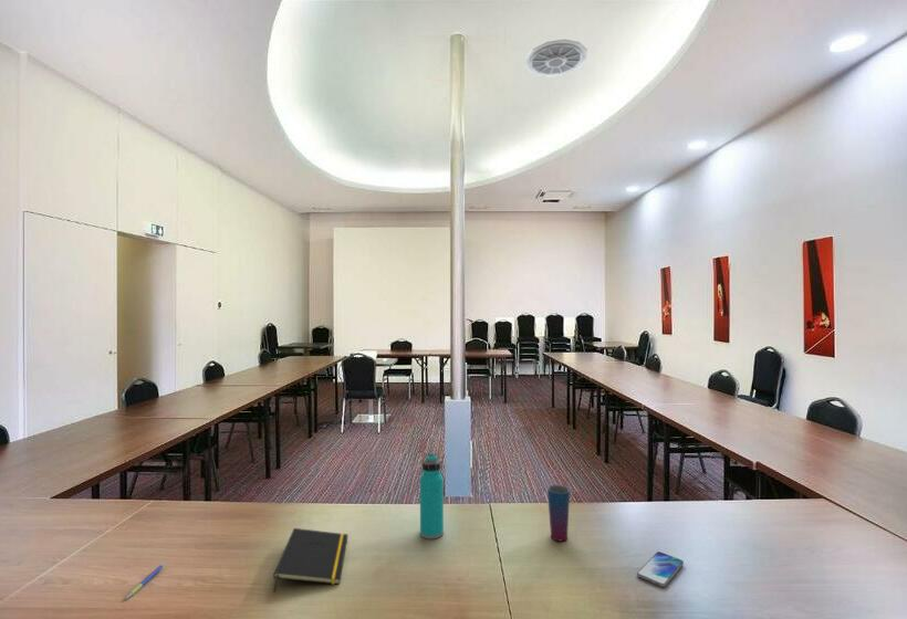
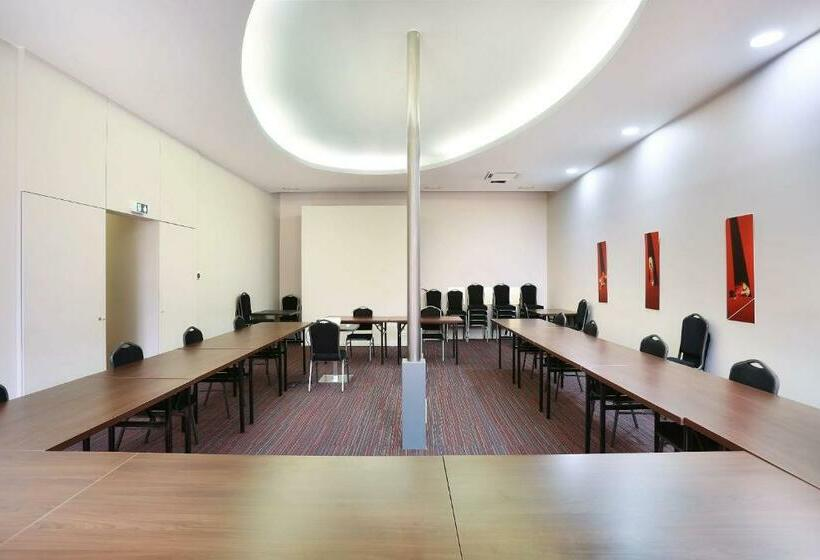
- ceiling vent (555, 60)
- notepad (314, 554)
- water bottle (431, 494)
- pen (145, 580)
- smartphone (660, 568)
- cup (559, 513)
